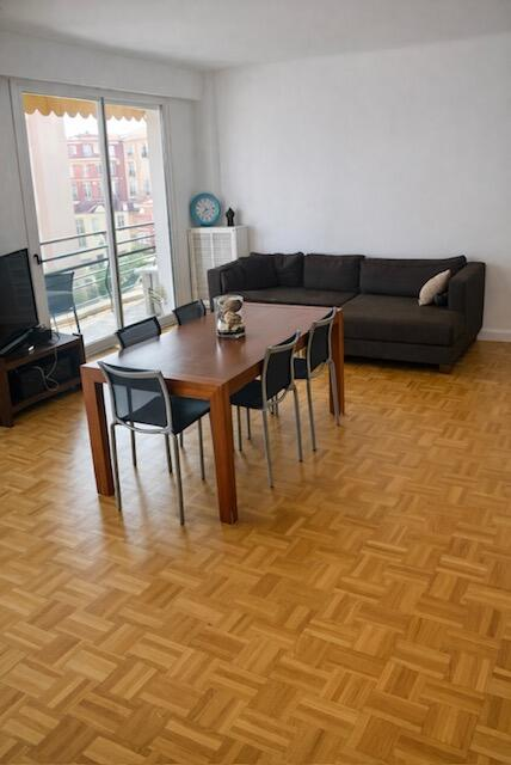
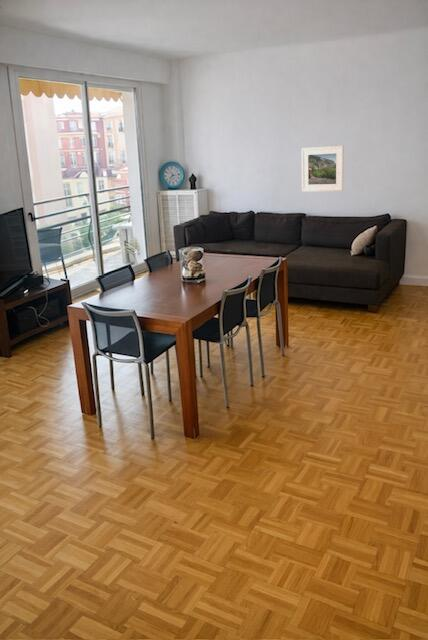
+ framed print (322, 169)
